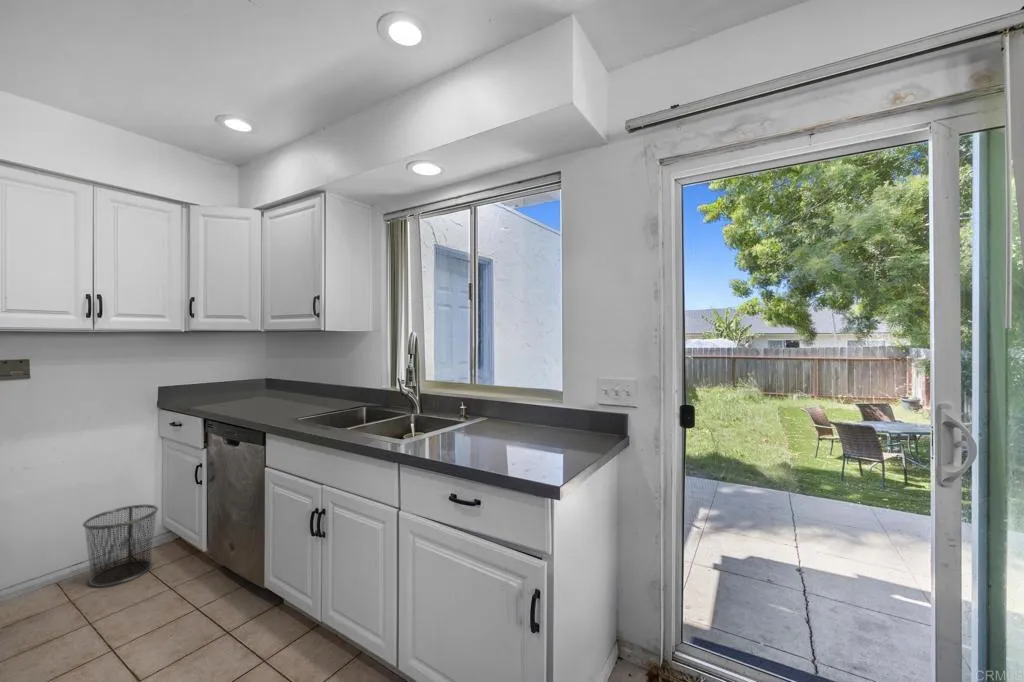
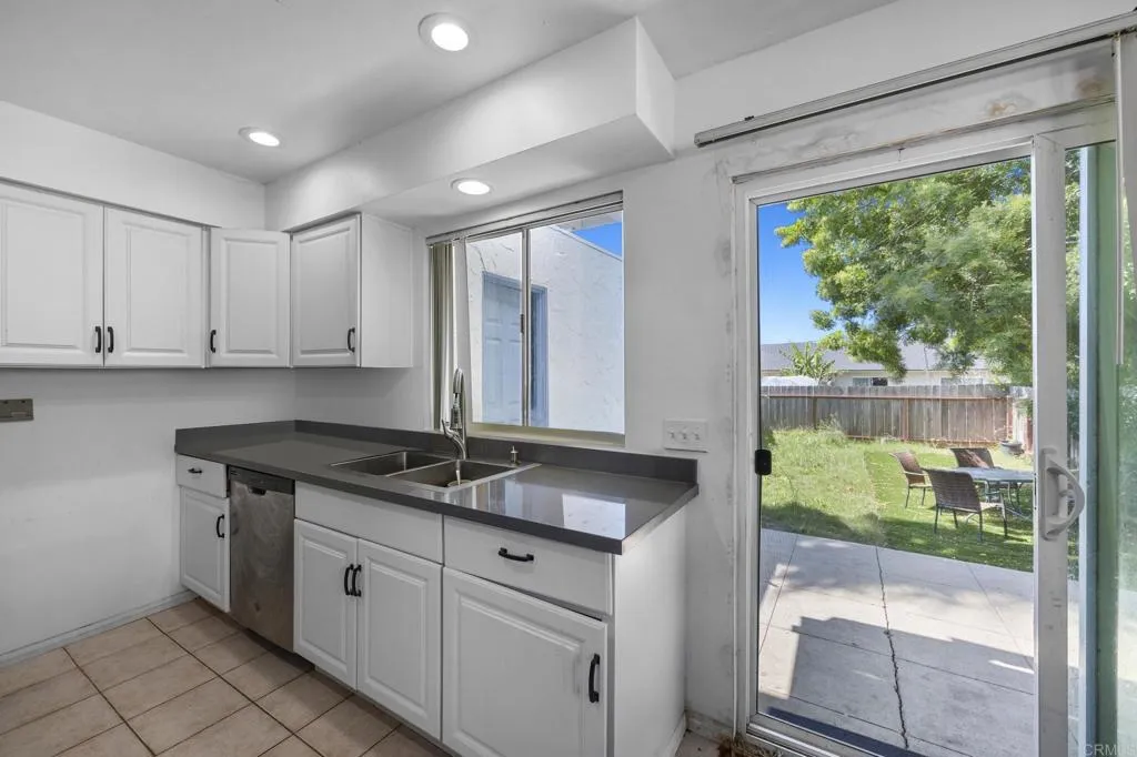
- trash can (122, 544)
